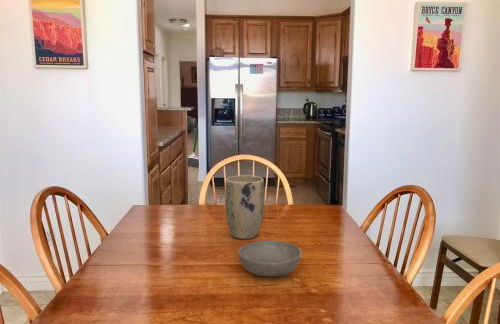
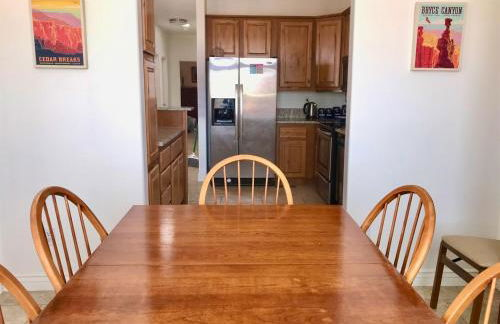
- soup bowl (269, 260)
- plant pot (244, 207)
